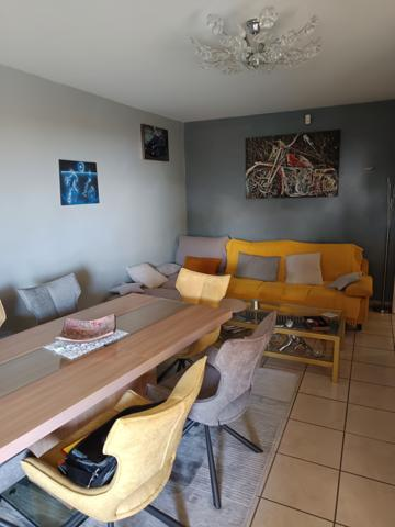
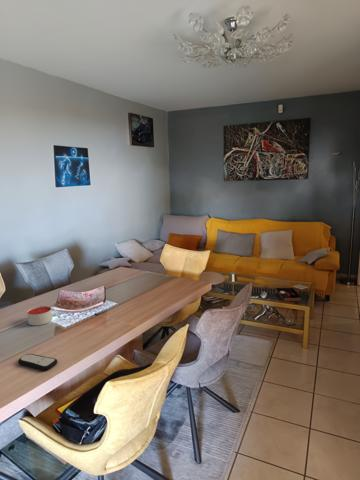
+ candle (39, 315)
+ remote control (37, 361)
